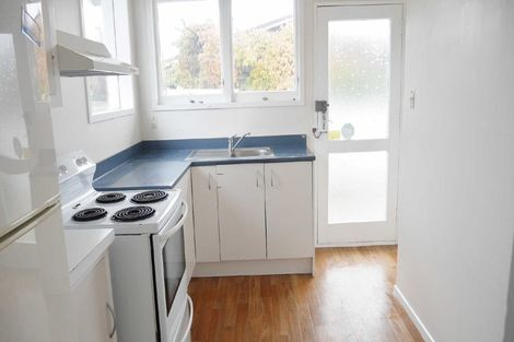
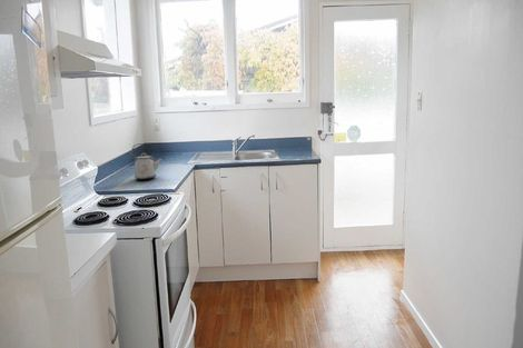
+ kettle (148, 160)
